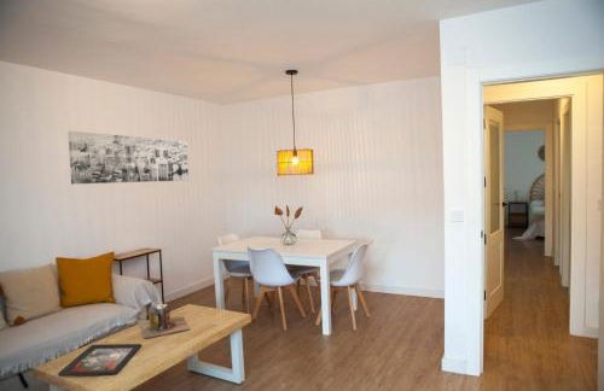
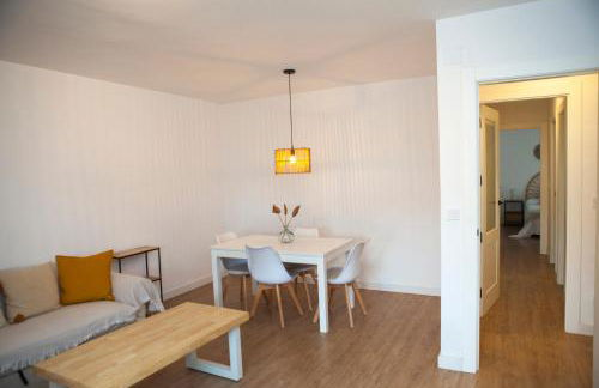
- decorative tray (103, 358)
- wall art (137, 159)
- books (163, 315)
